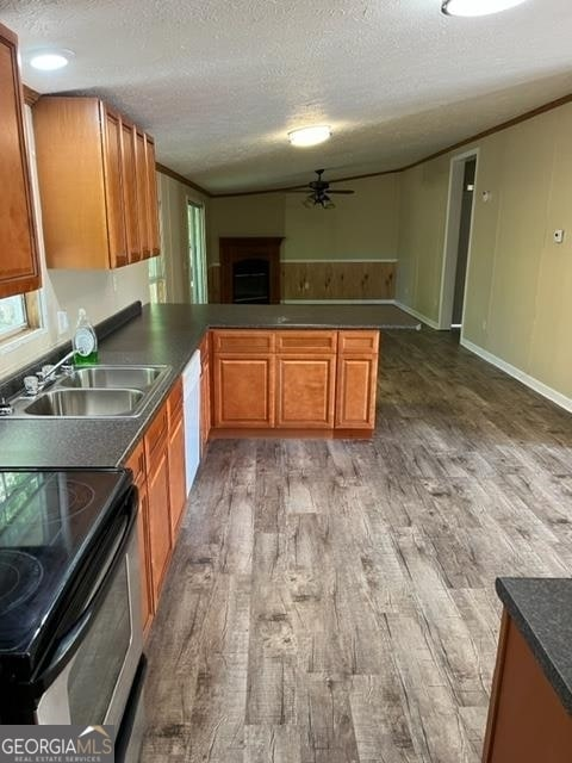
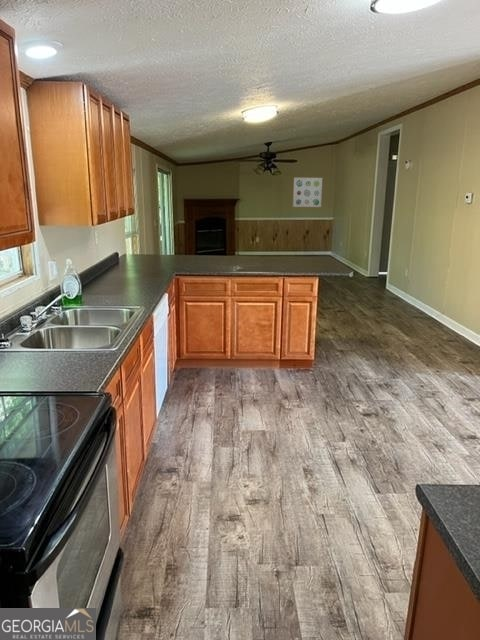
+ wall art (307, 192)
